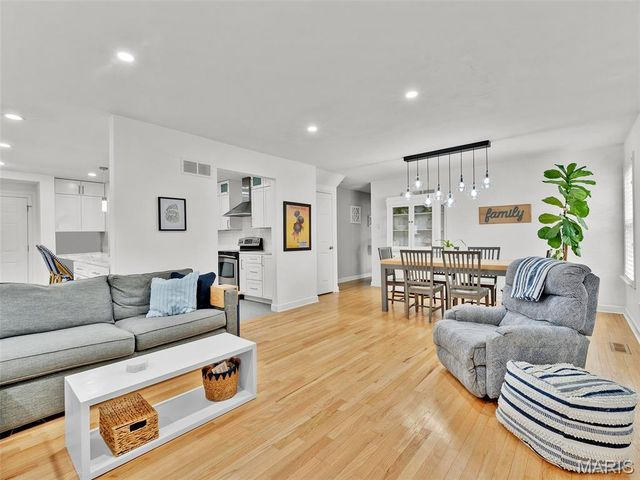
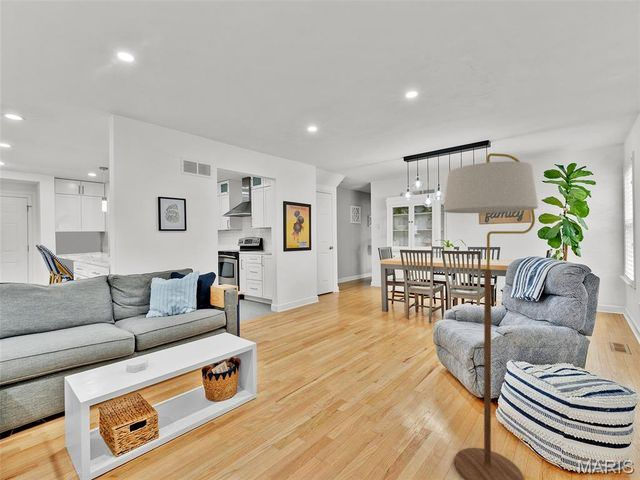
+ floor lamp (490, 312)
